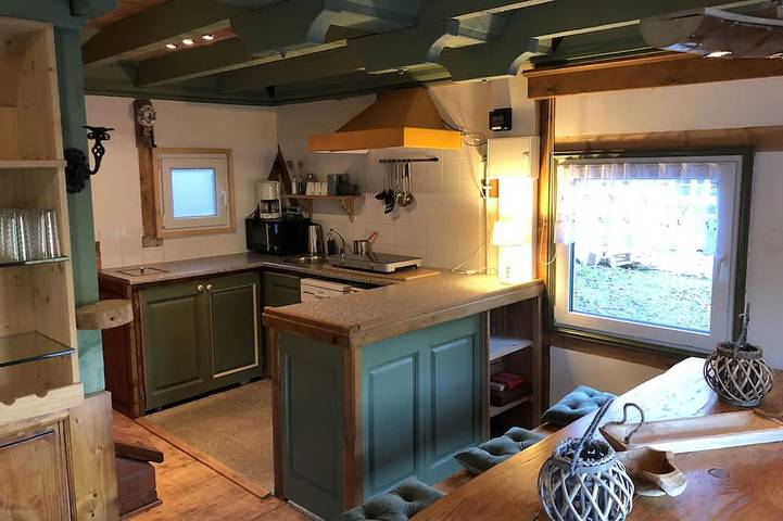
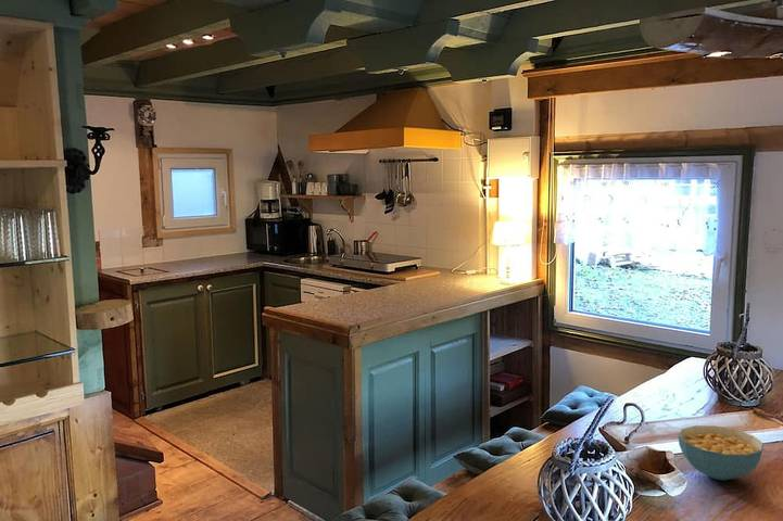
+ cereal bowl (719, 457)
